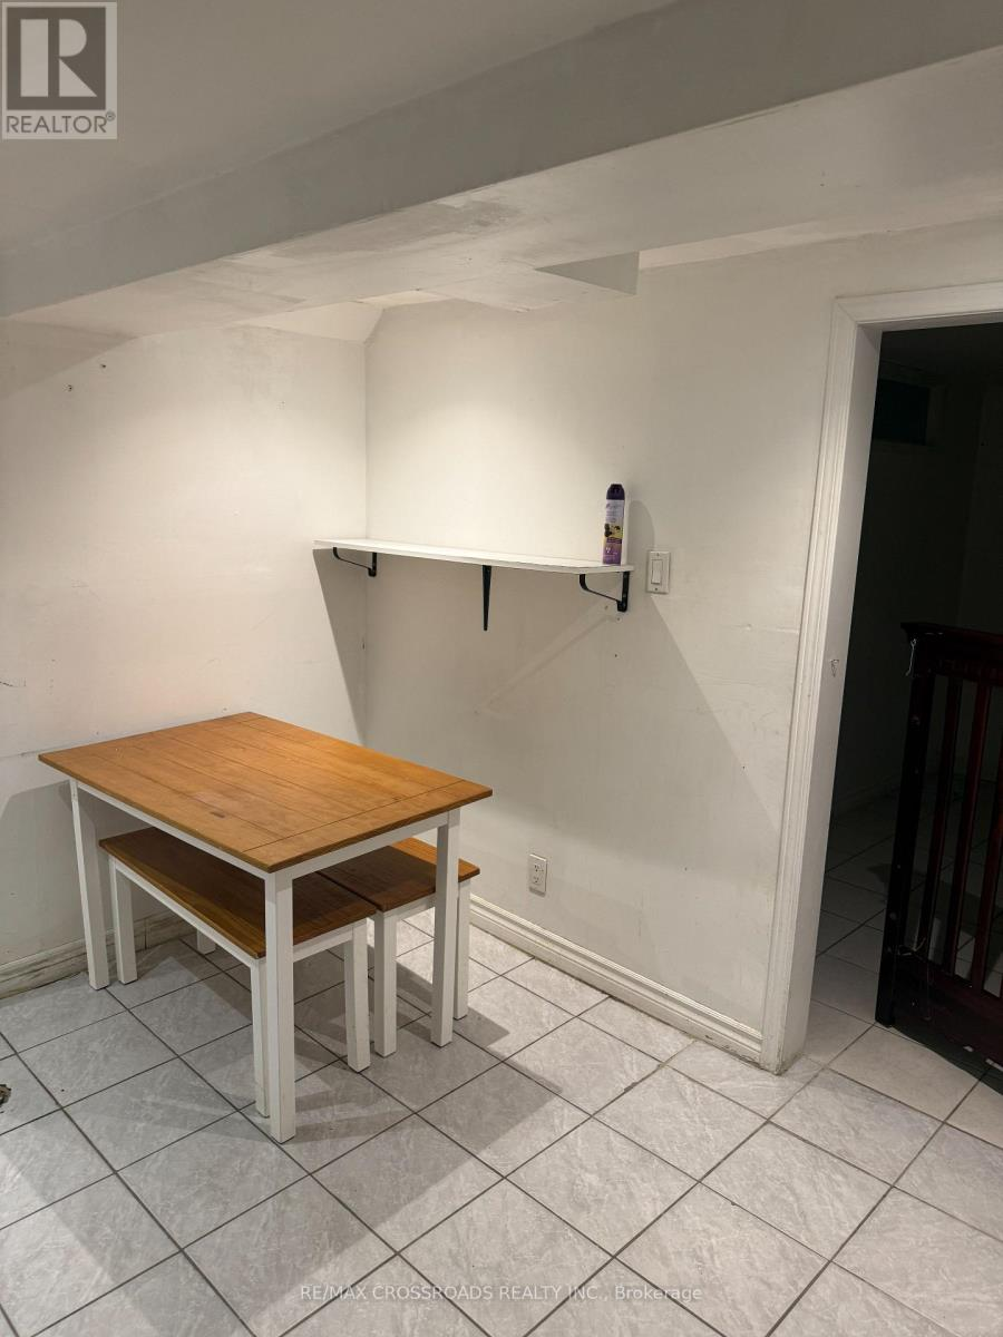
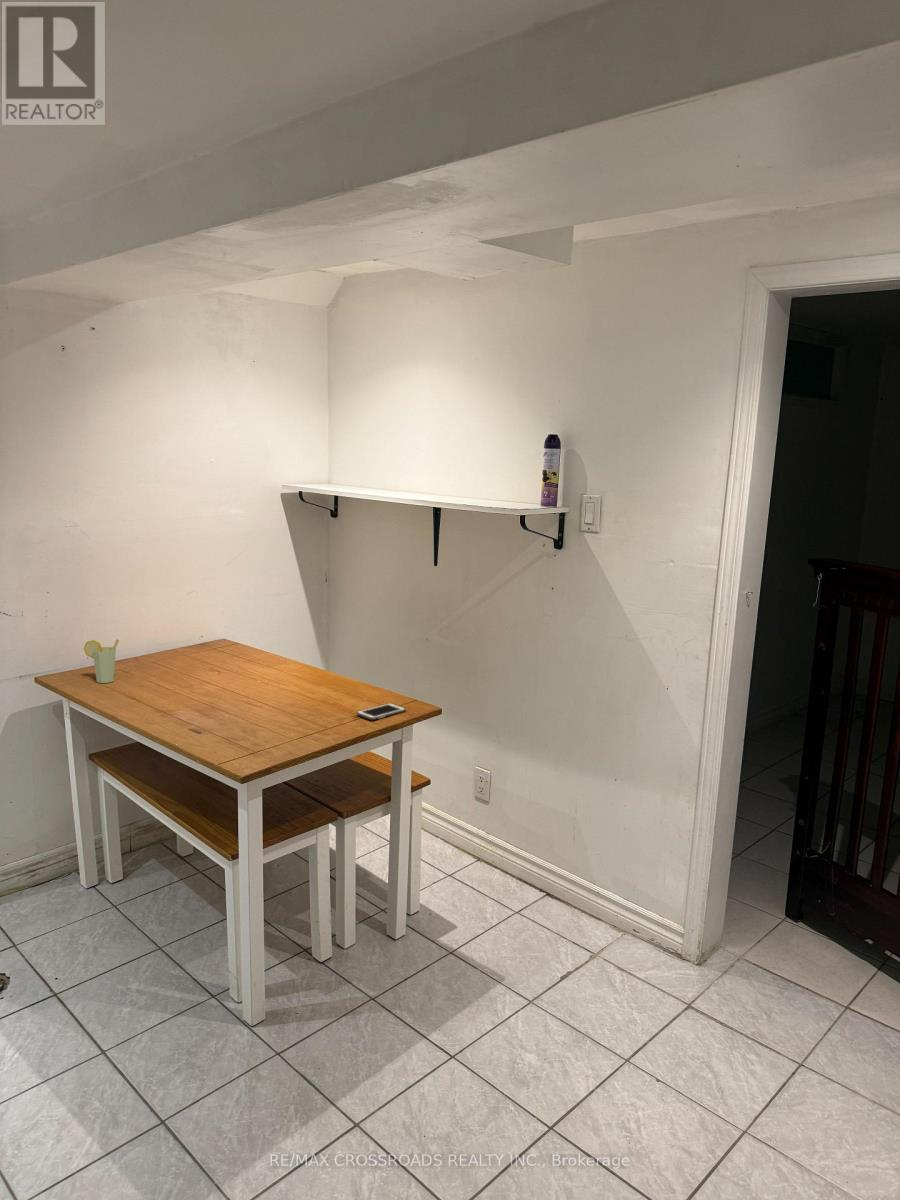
+ cup (101, 659)
+ cell phone (381, 711)
